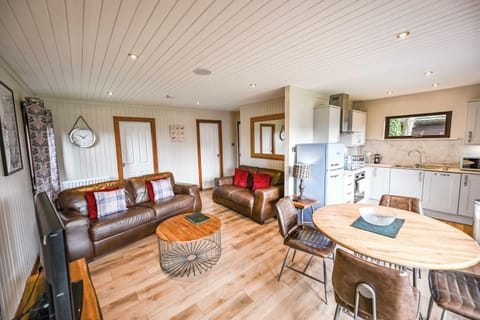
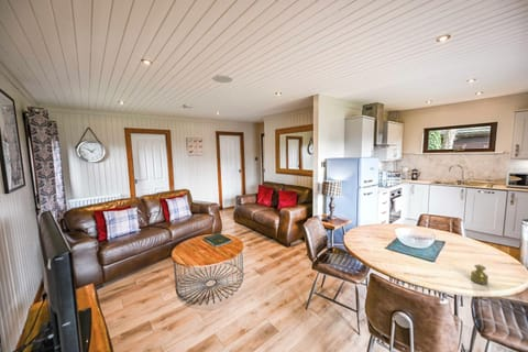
+ salt shaker (480, 273)
